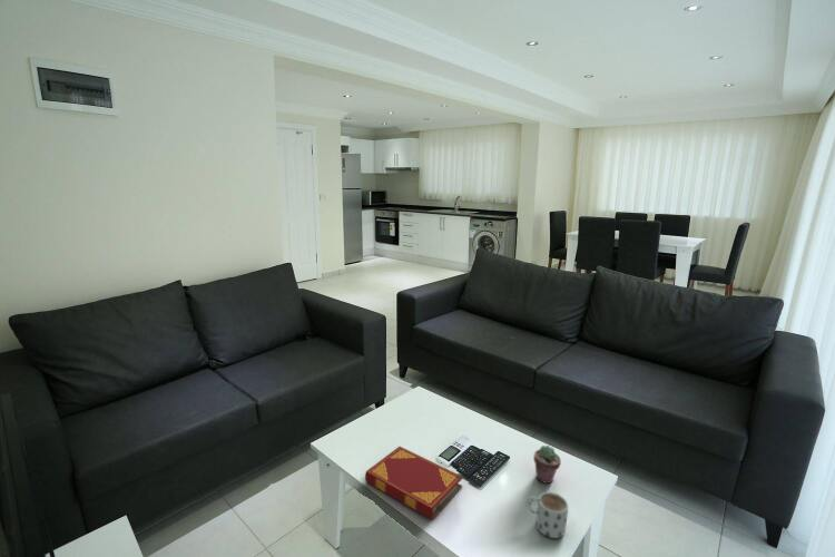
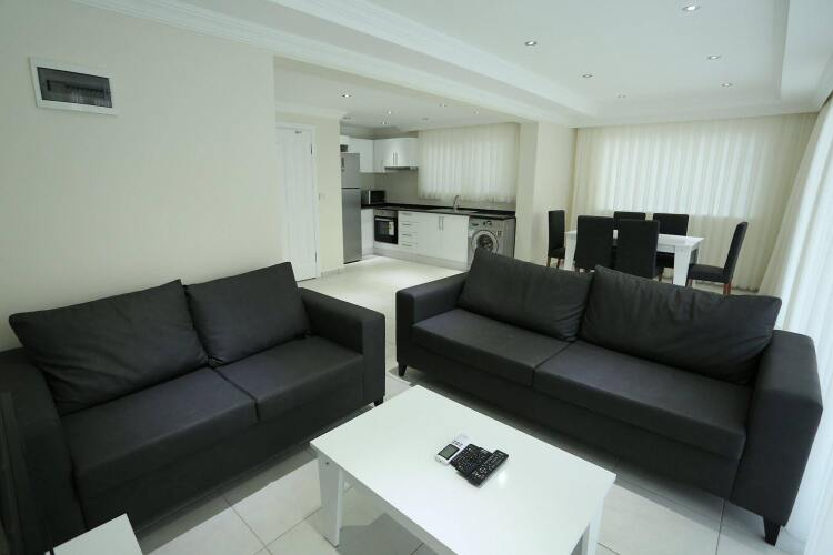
- mug (546, 511)
- hardback book (413, 479)
- potted succulent (546, 462)
